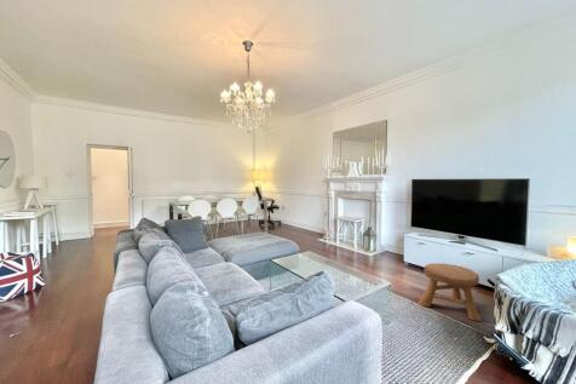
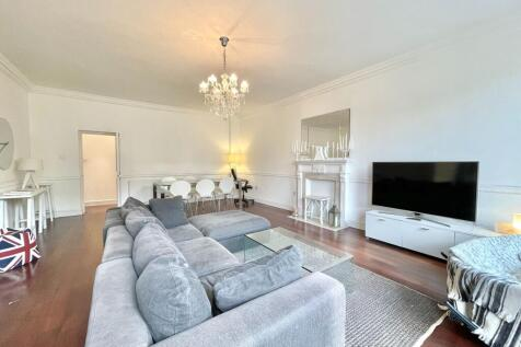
- stool (447, 288)
